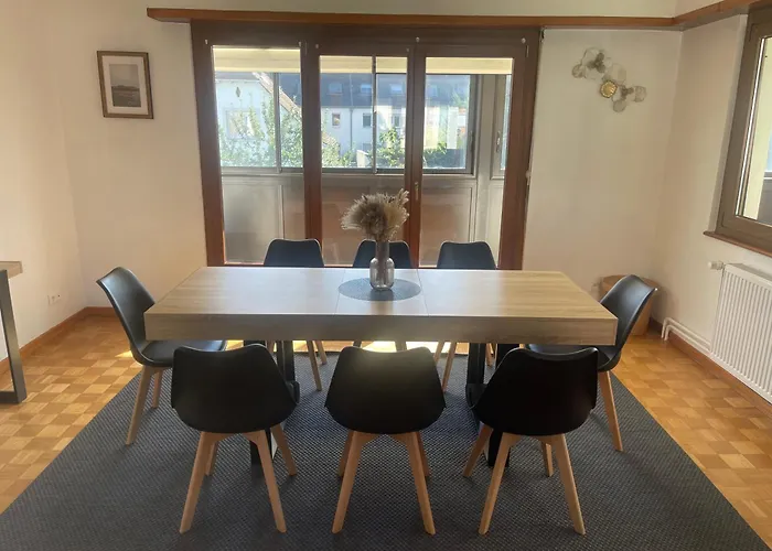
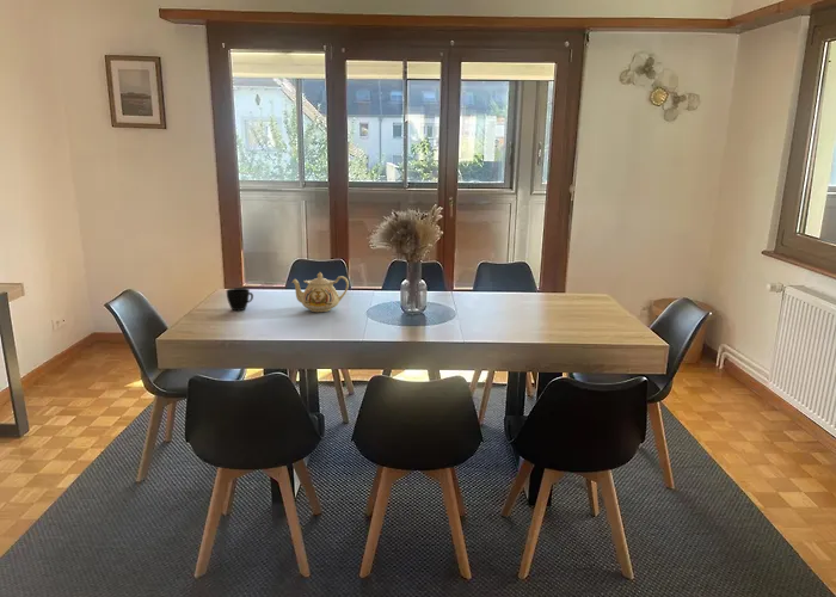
+ teapot (320, 290)
+ cup (239, 300)
